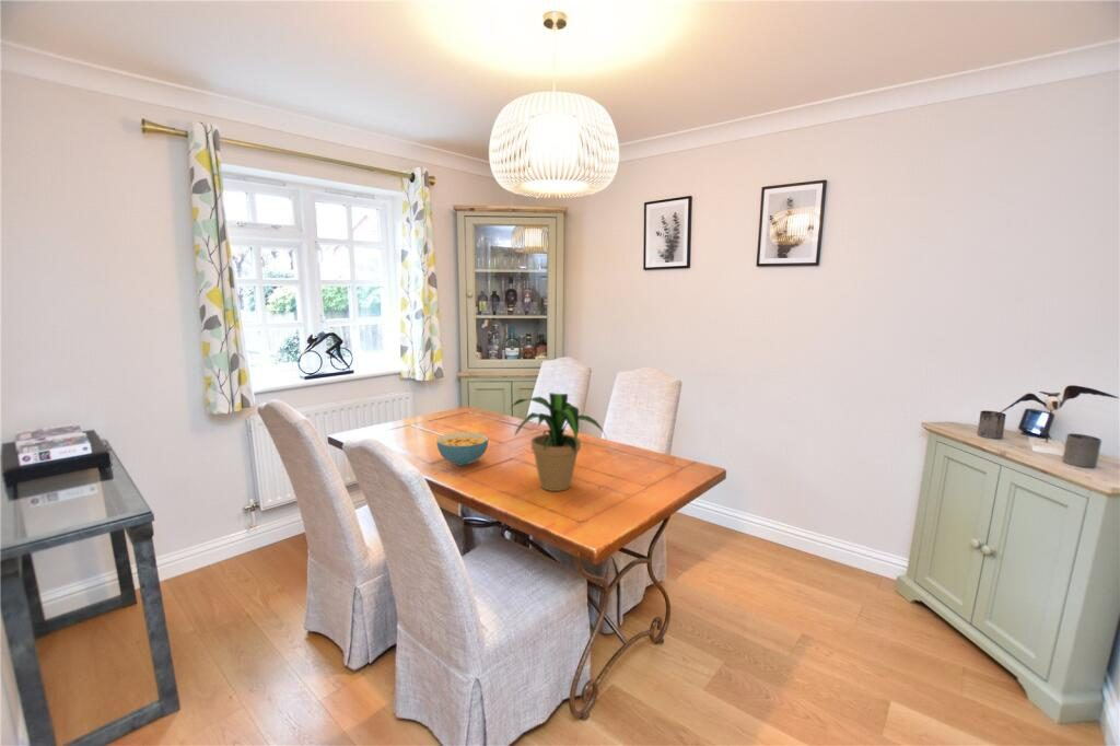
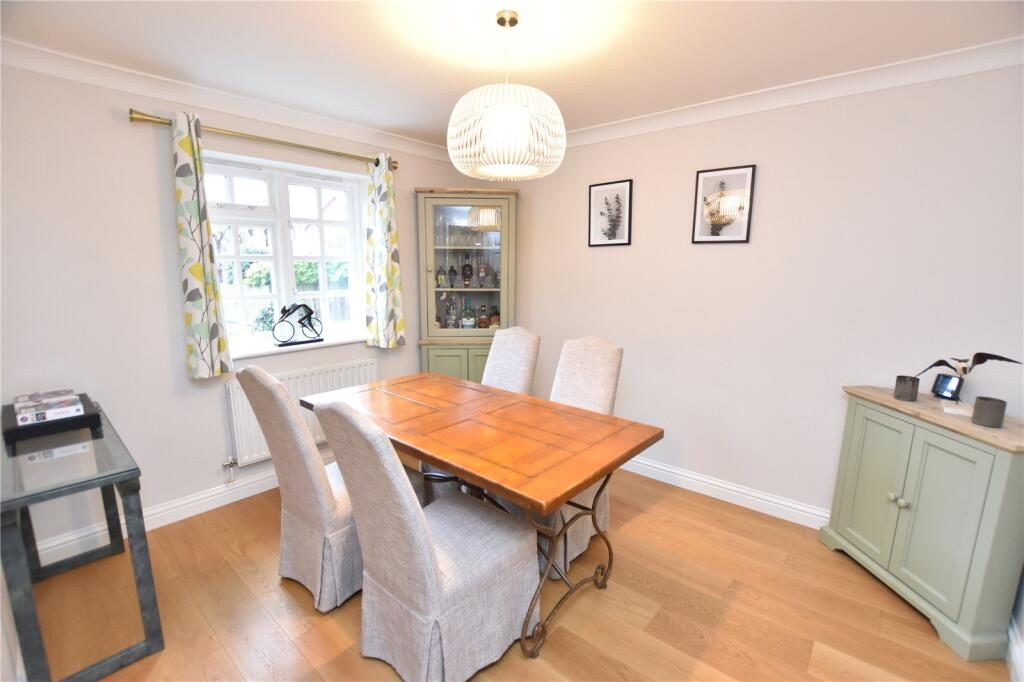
- potted plant (555, 442)
- cereal bowl (463, 451)
